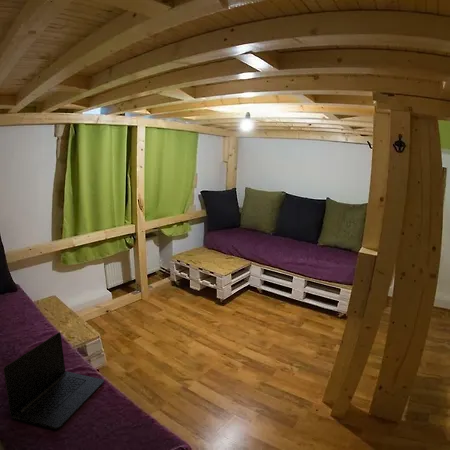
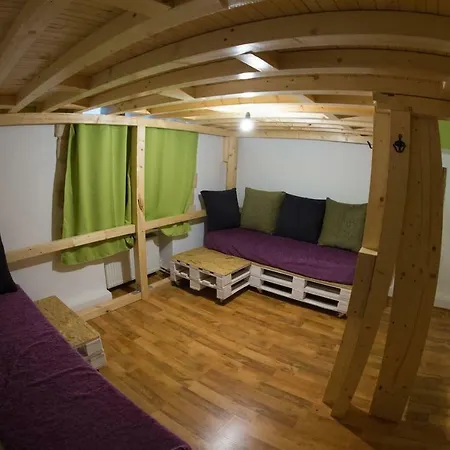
- laptop (58, 375)
